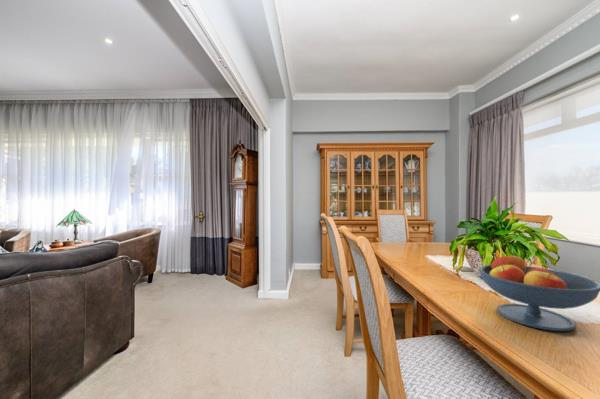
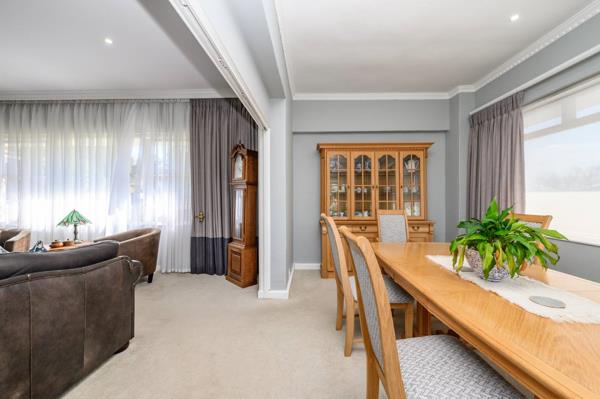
- fruit bowl (533, 288)
